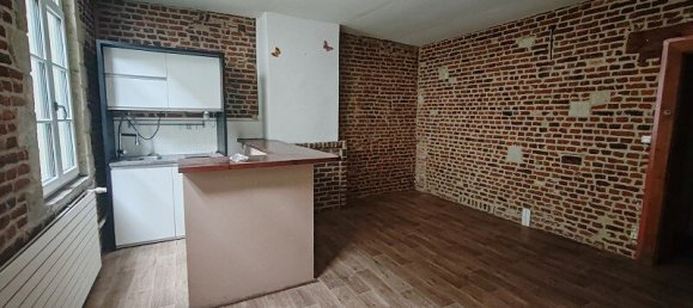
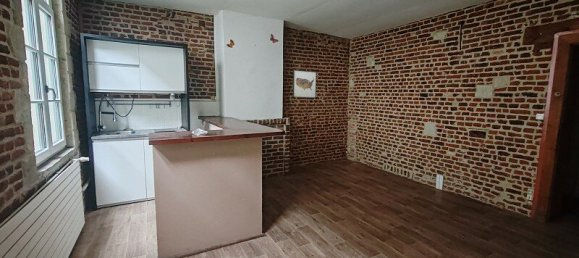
+ wall art (304, 84)
